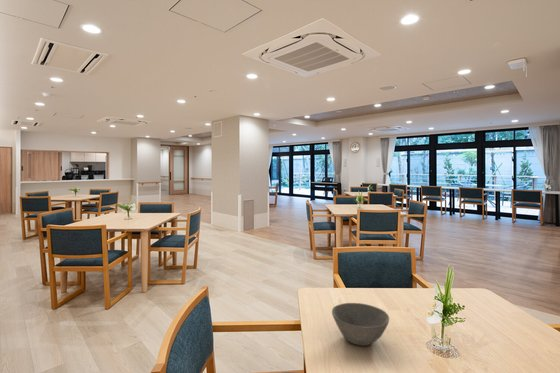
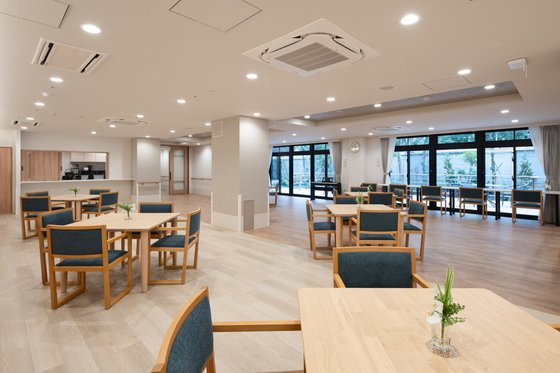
- bowl (360, 326)
